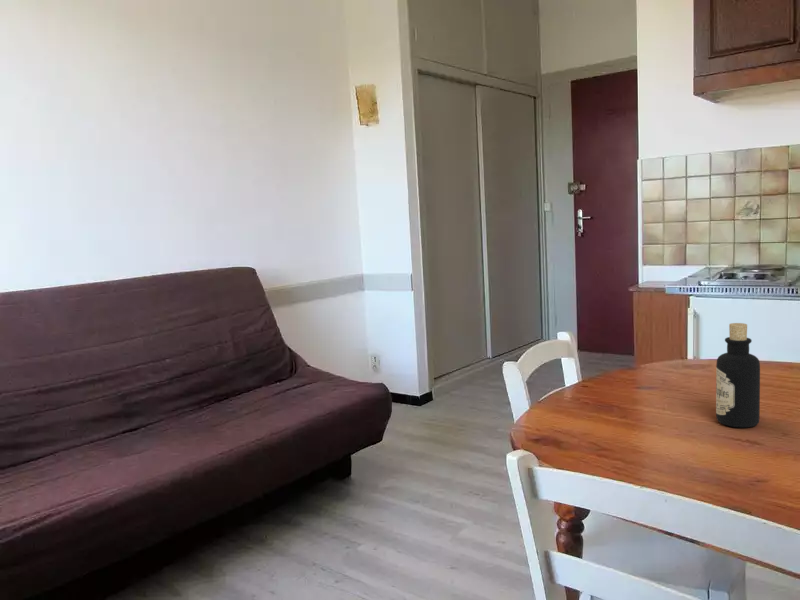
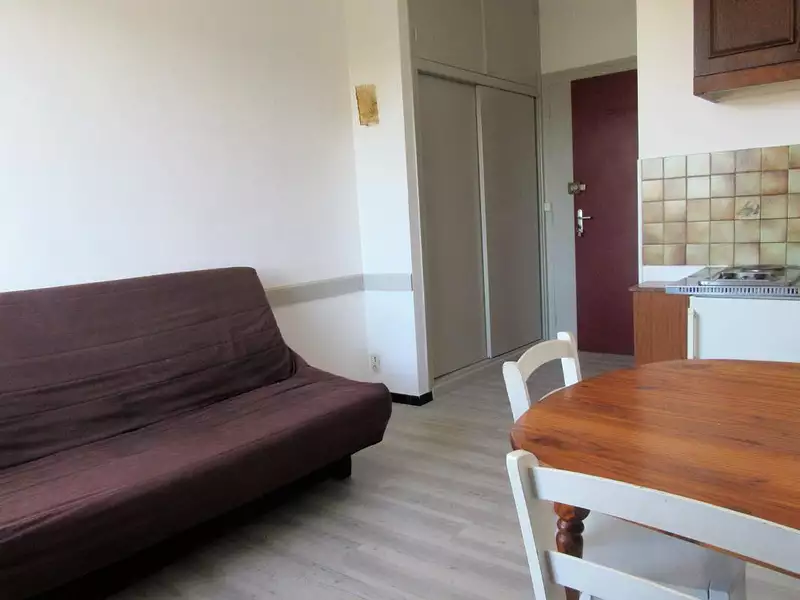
- bottle (737, 373)
